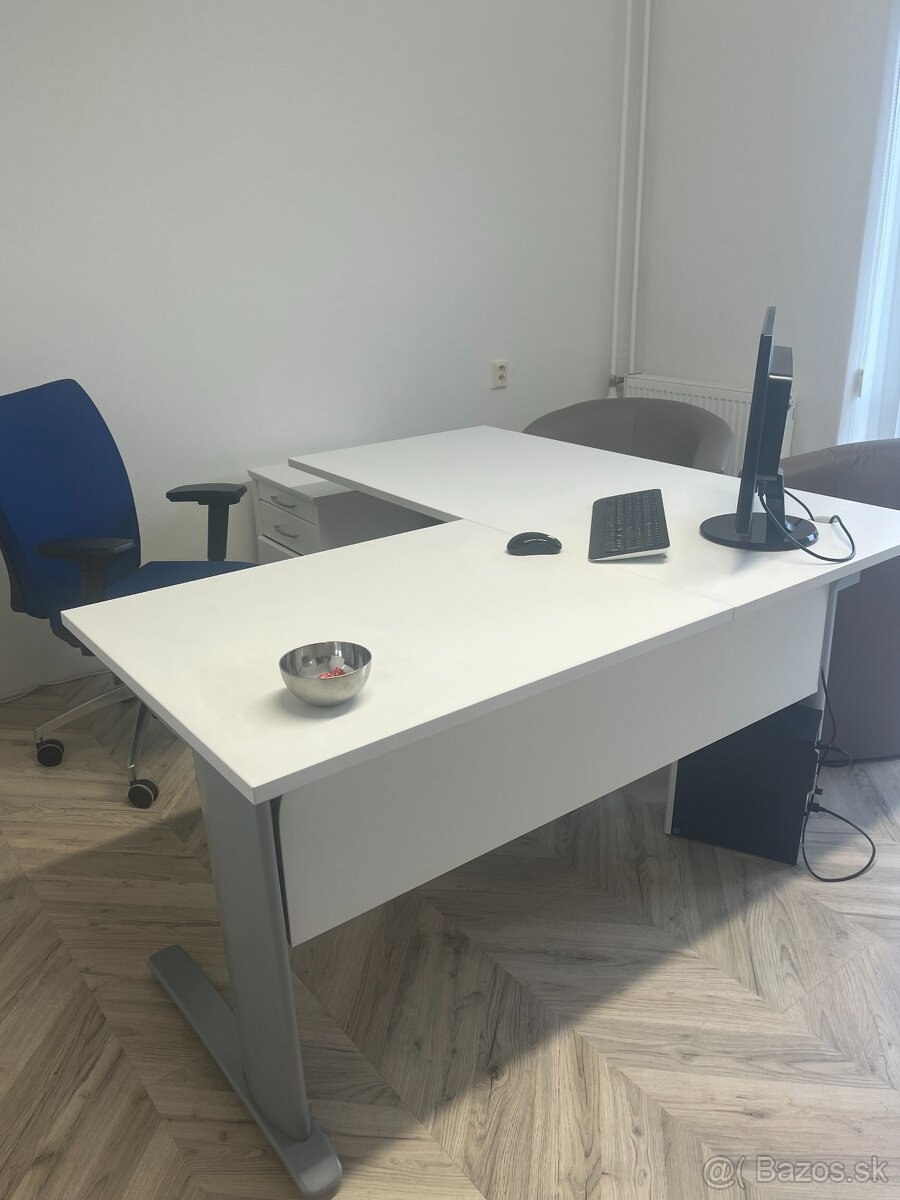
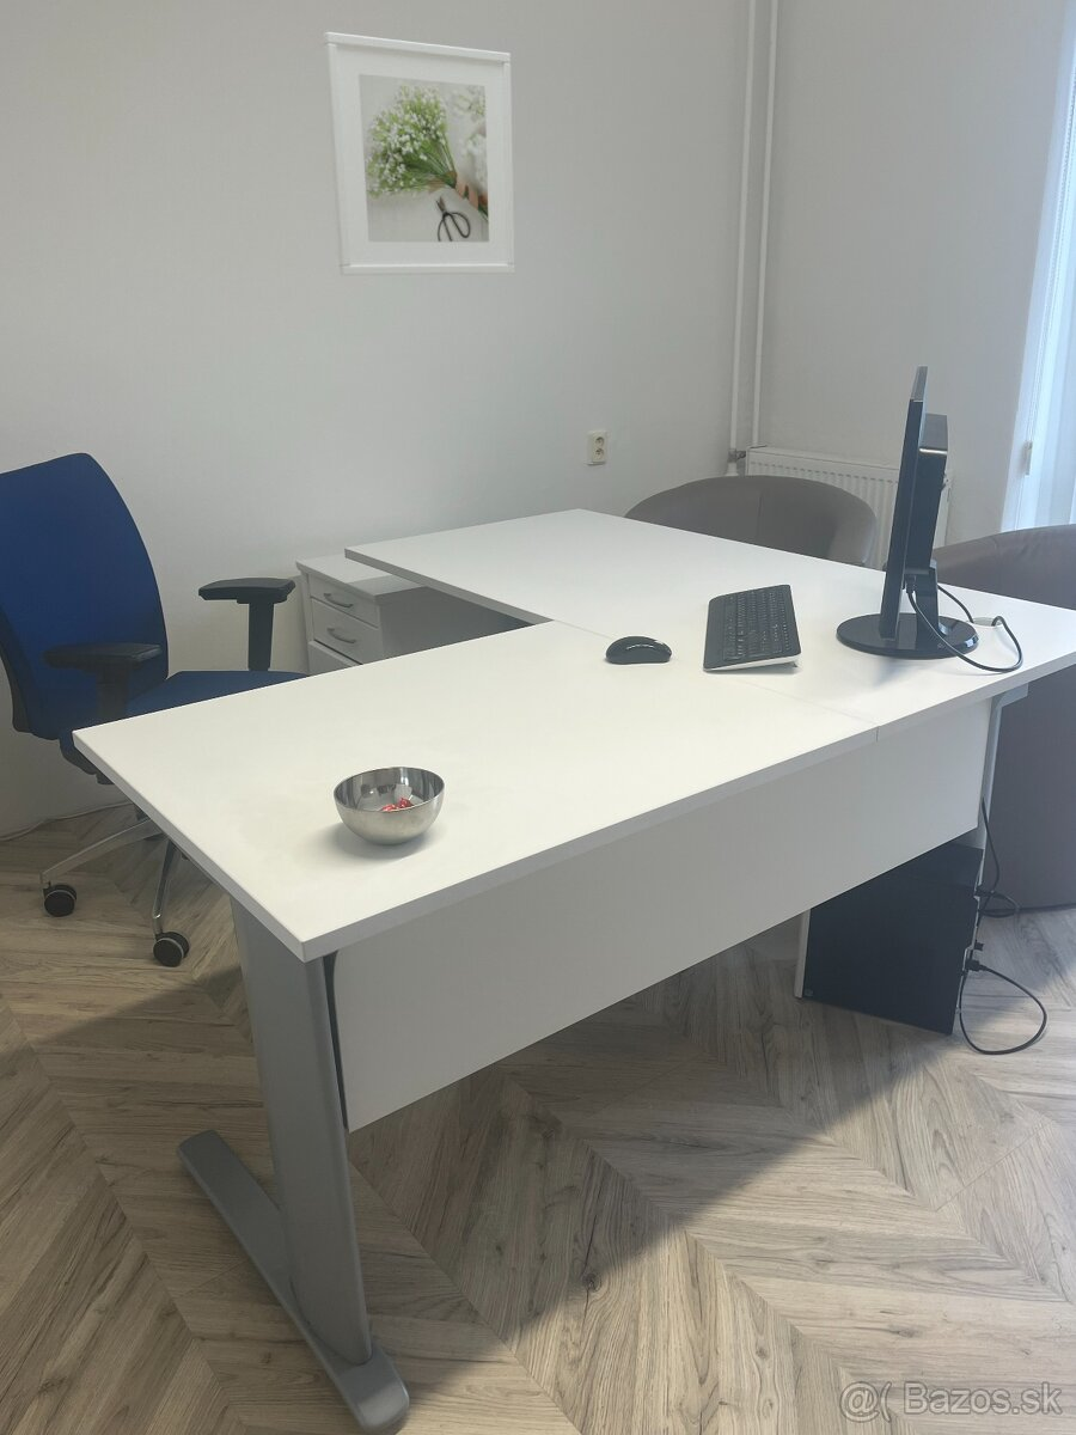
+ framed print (426, 163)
